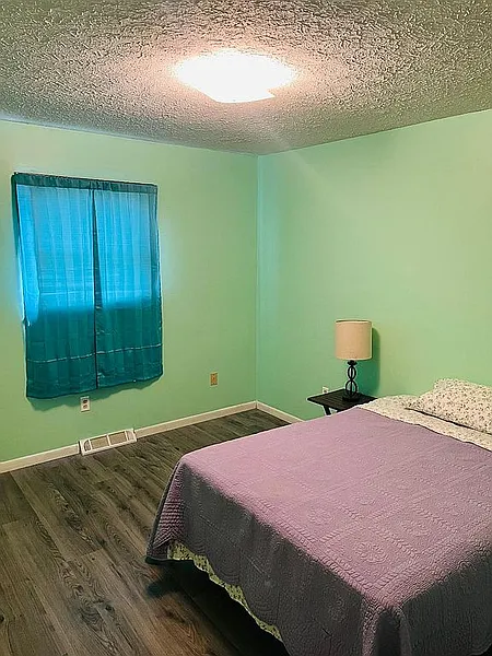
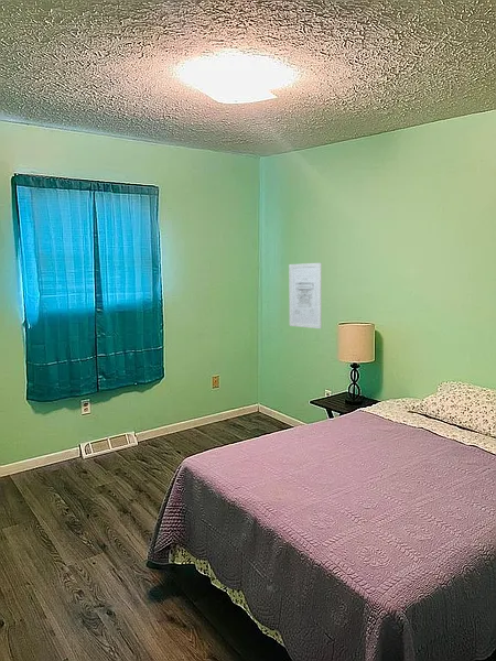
+ wall art (304, 295)
